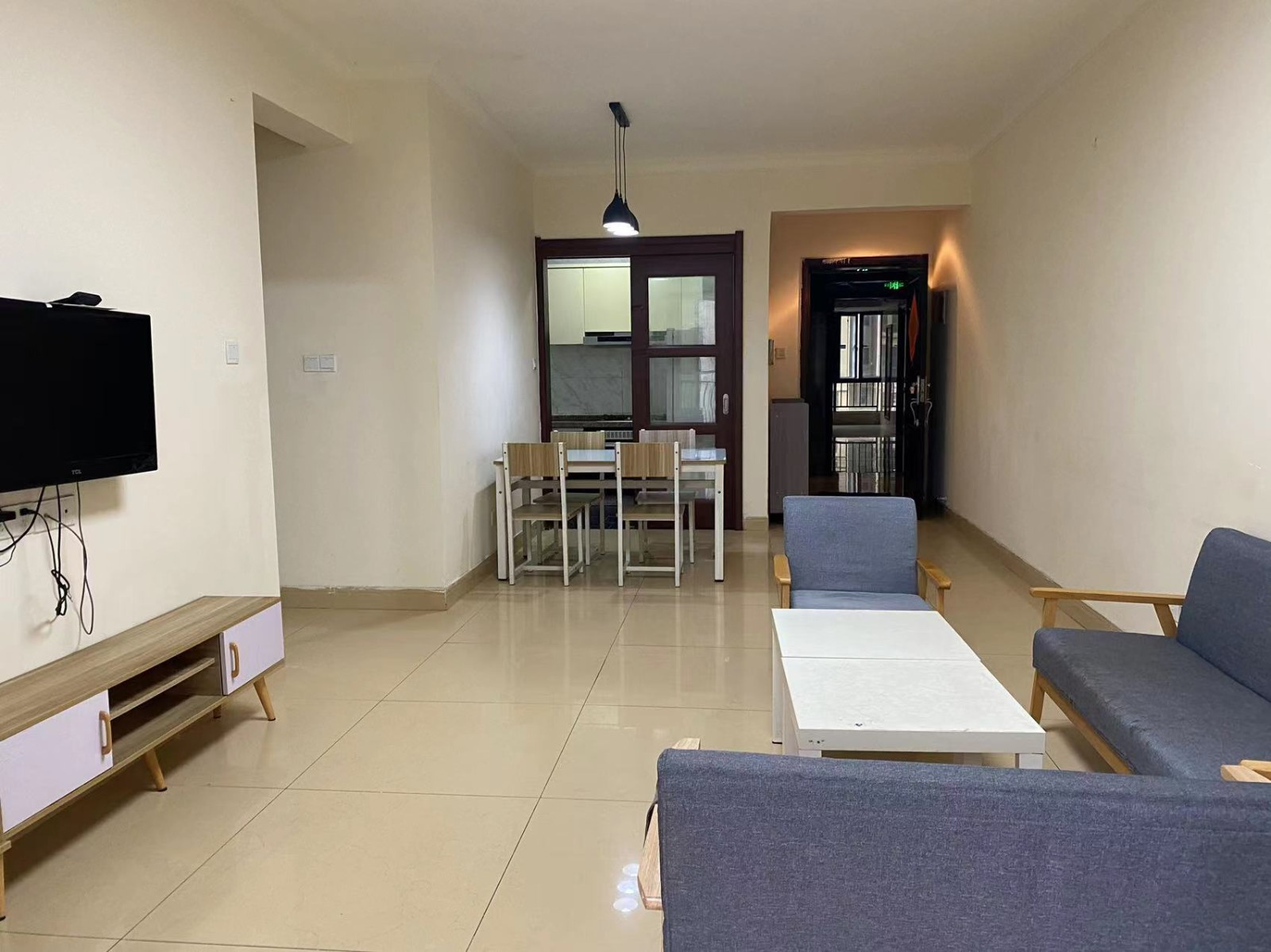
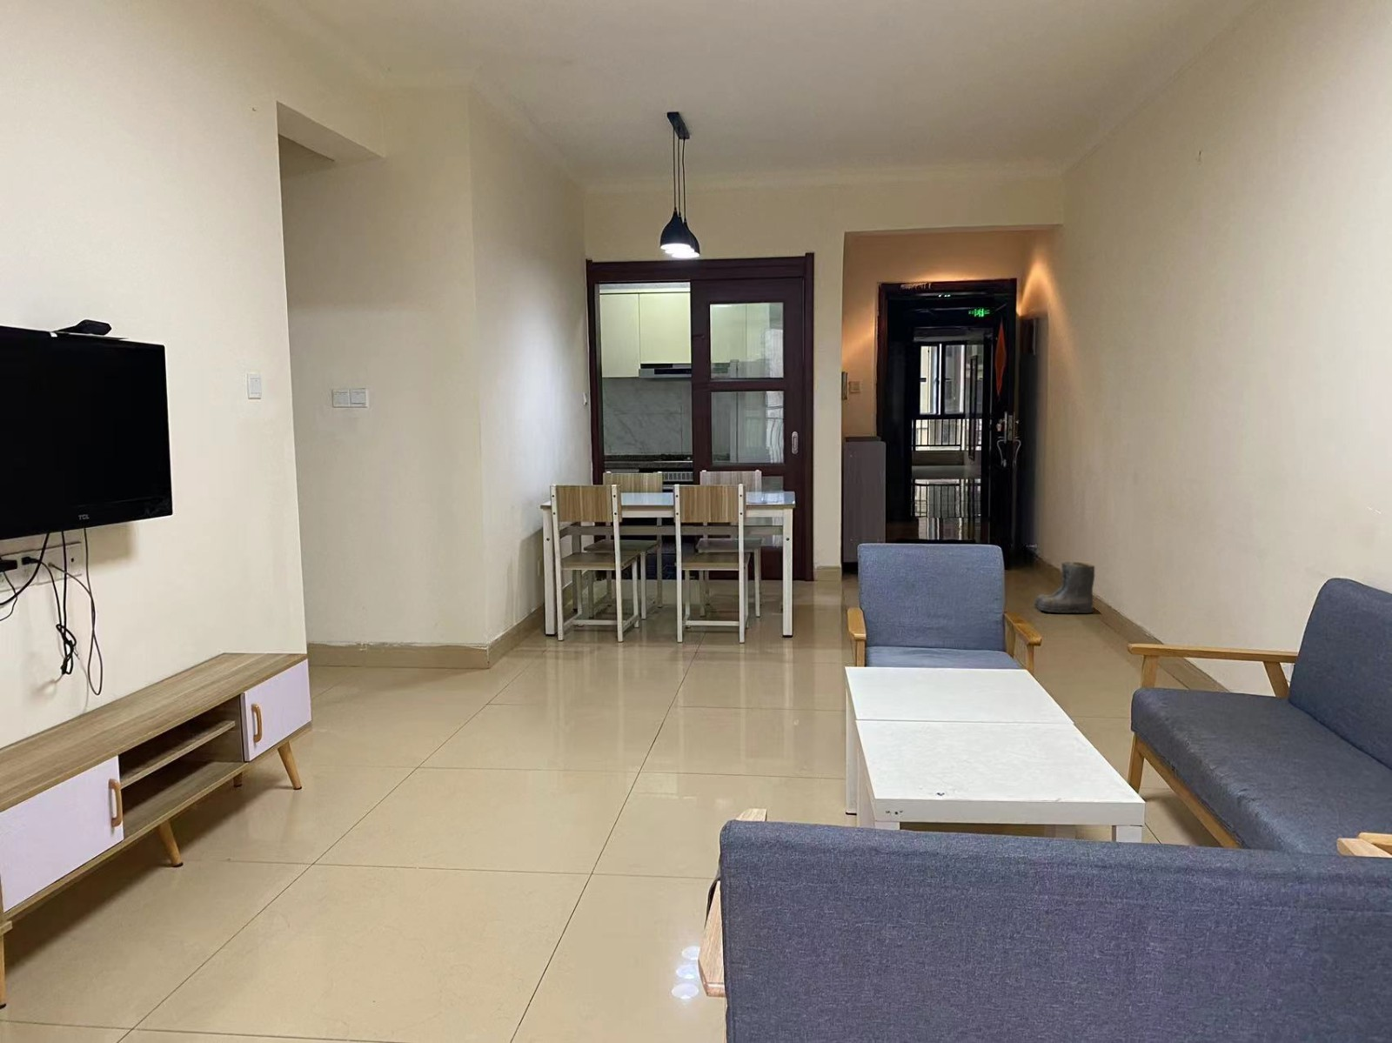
+ boots (1065, 585)
